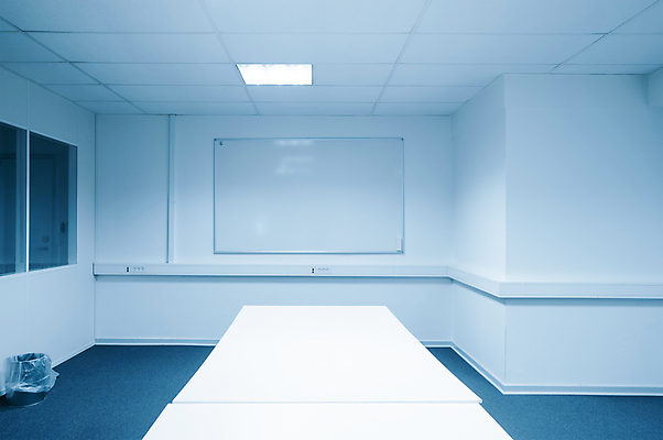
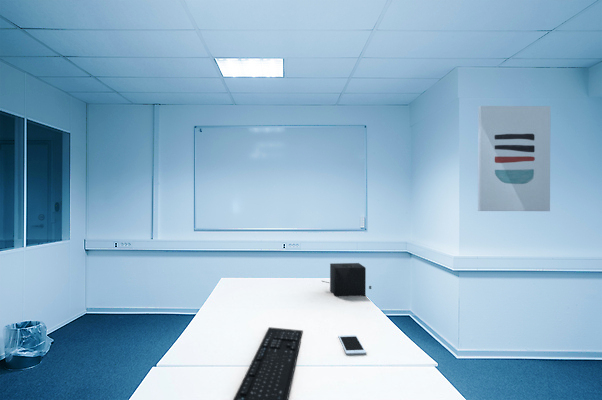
+ speaker (341, 279)
+ keyboard (274, 360)
+ wall art (514, 158)
+ cell phone (351, 344)
